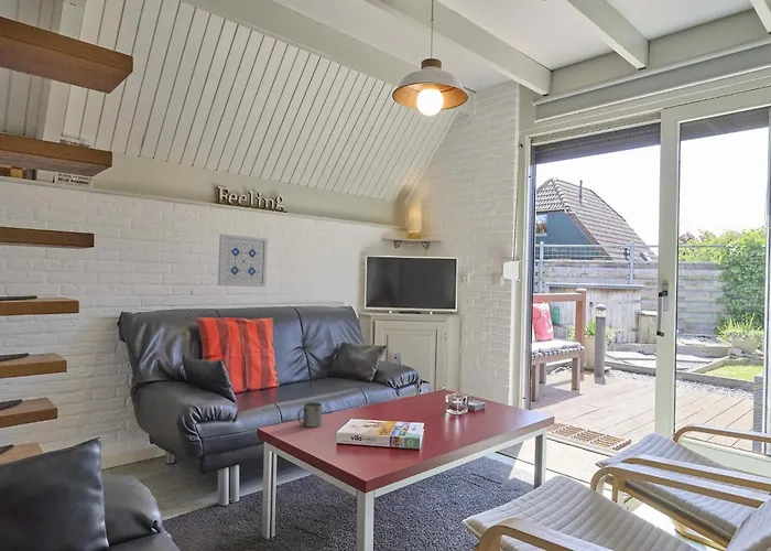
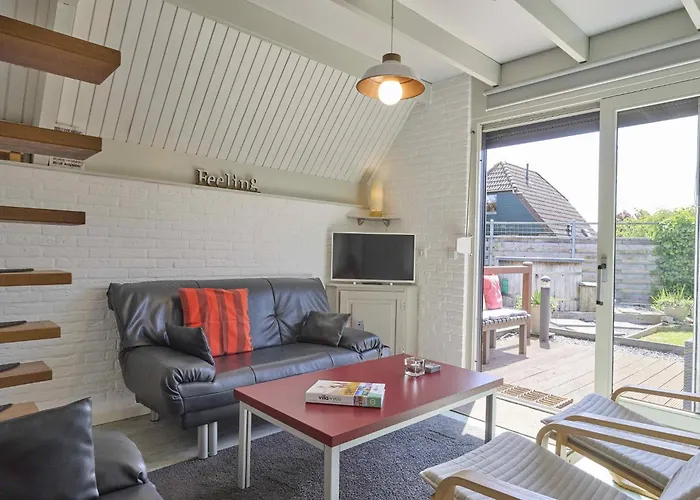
- mug (308, 414)
- wall art (243, 261)
